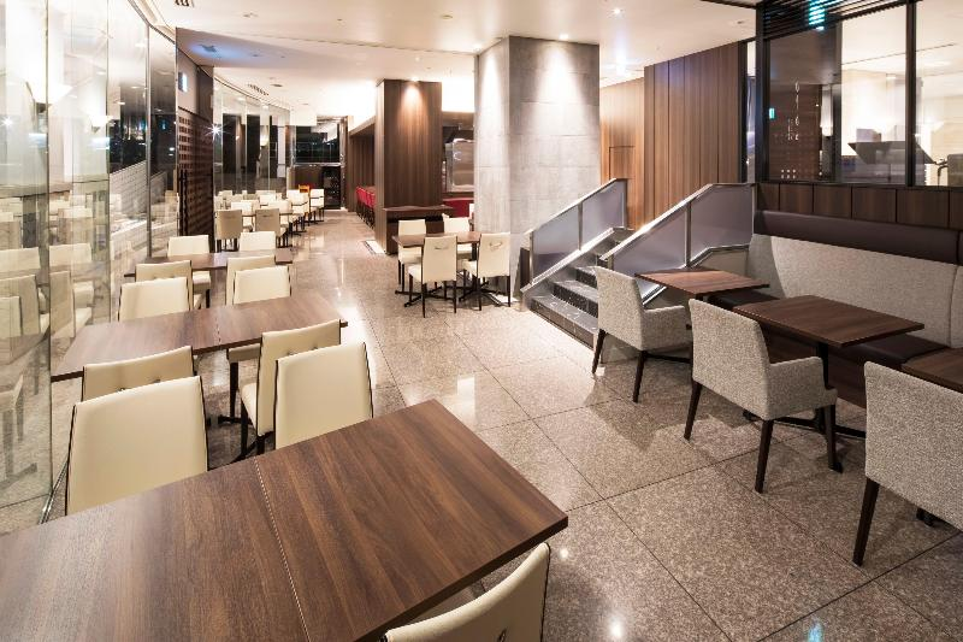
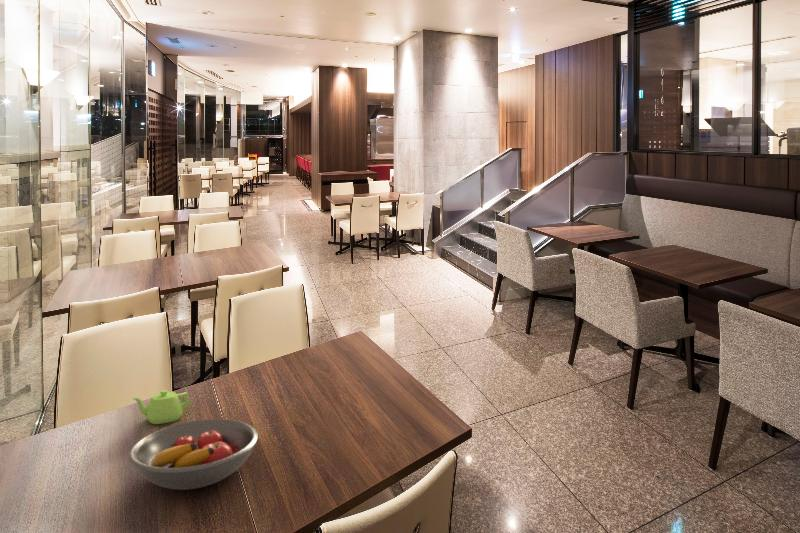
+ teapot (161, 404)
+ fruit bowl (196, 453)
